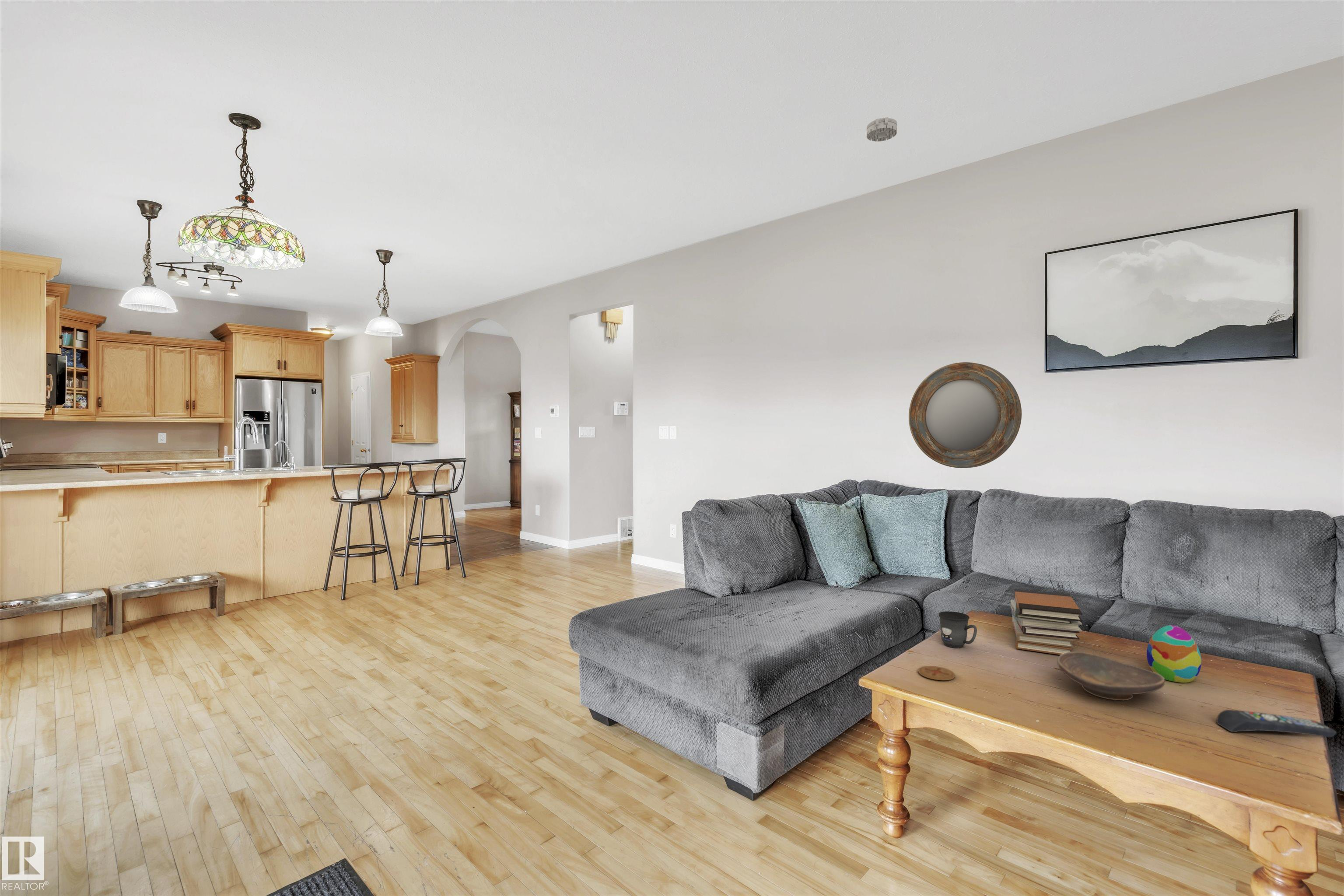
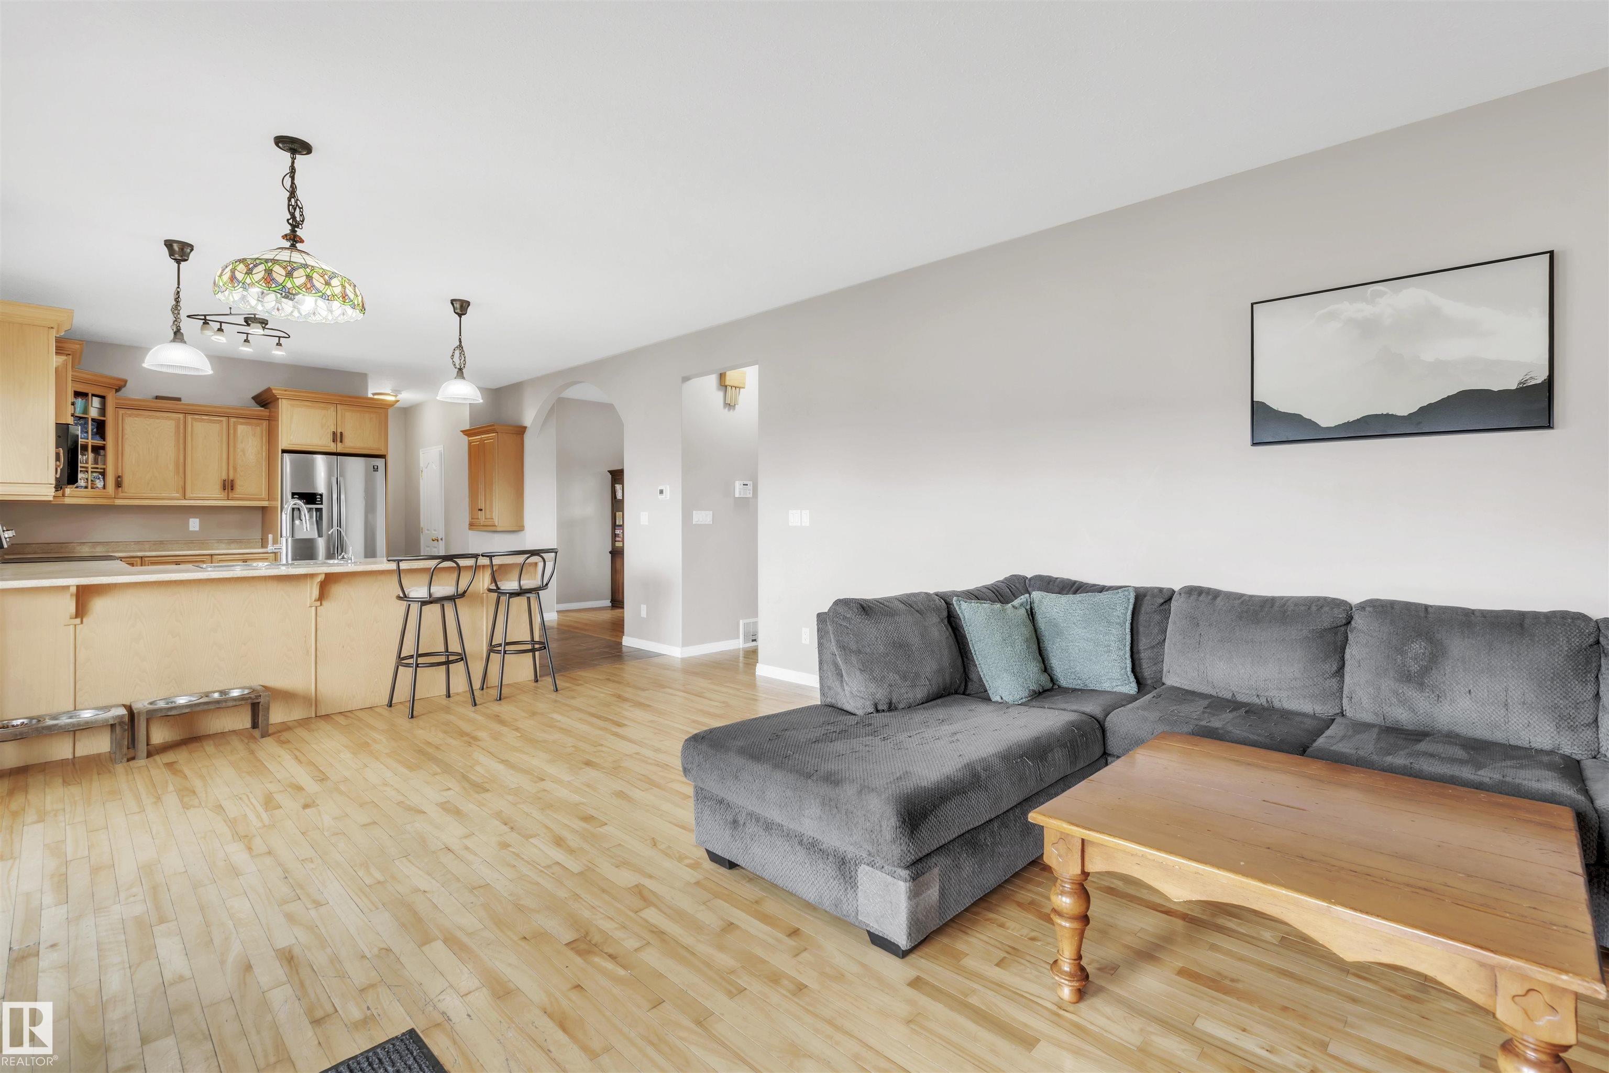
- book stack (1043, 620)
- coaster (936, 673)
- remote control (1274, 724)
- smoke detector (882, 129)
- decorative egg (1173, 651)
- home mirror (962, 415)
- decorative bowl (1109, 679)
- mug (958, 631)
